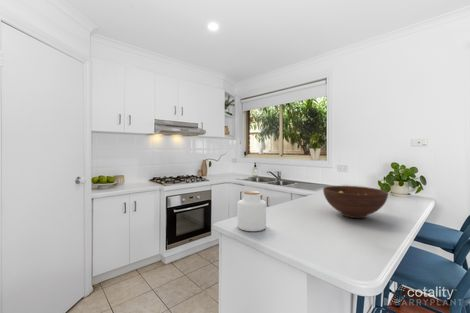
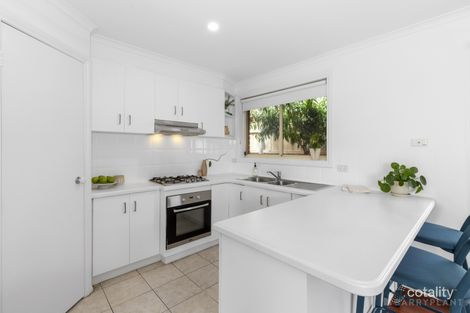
- jar (251, 209)
- fruit bowl (353, 202)
